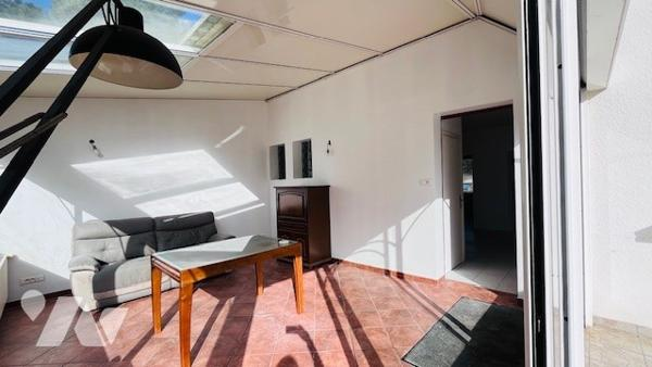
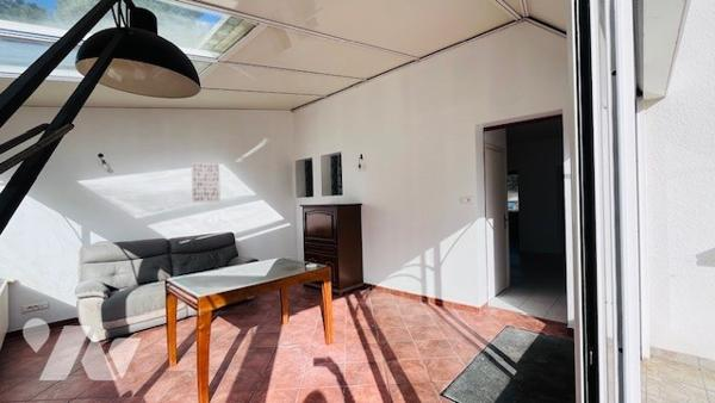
+ wall art (206, 182)
